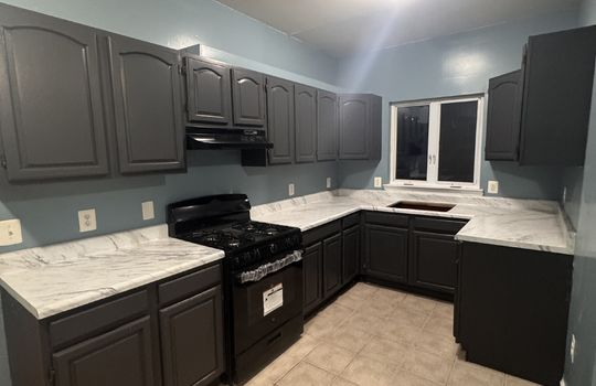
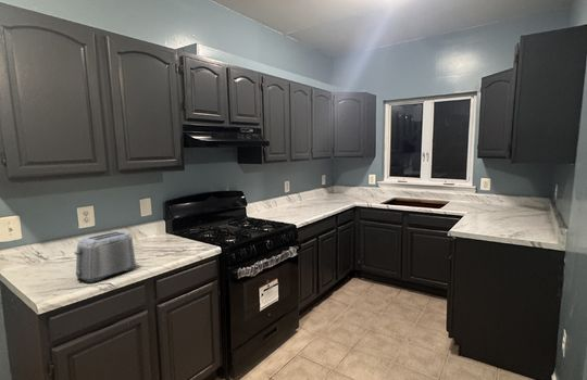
+ toaster (109, 254)
